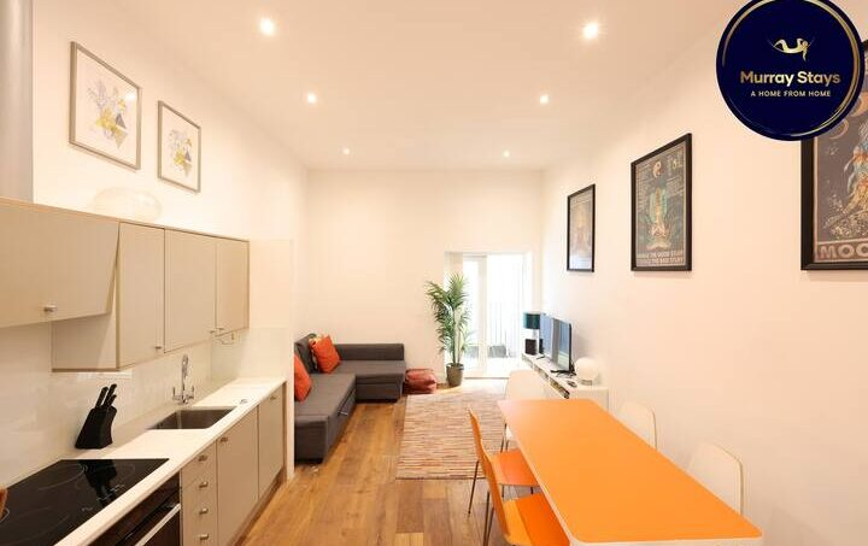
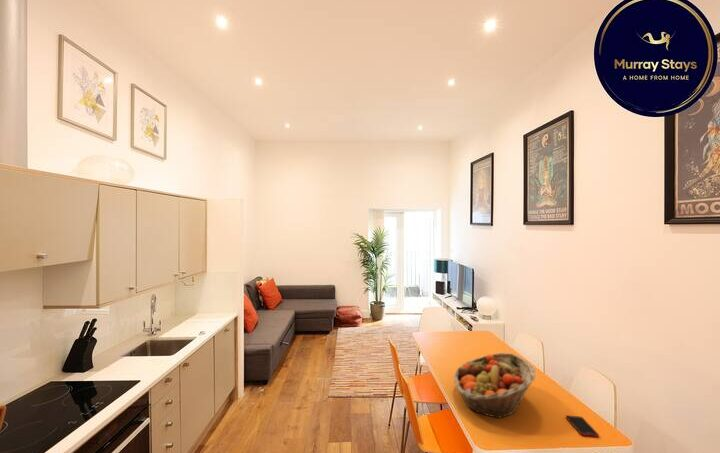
+ fruit basket (492, 380)
+ cell phone (581, 425)
